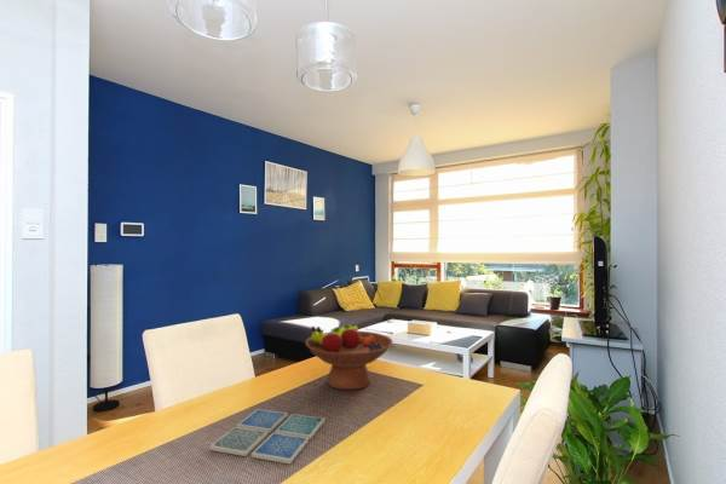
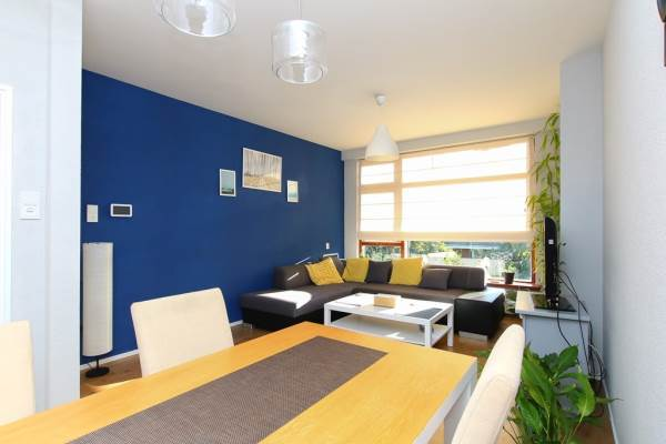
- drink coaster (270, 432)
- fruit bowl (348, 353)
